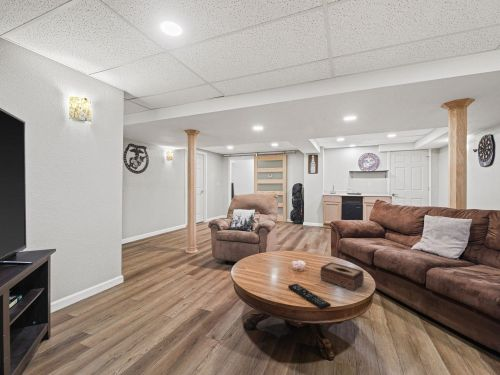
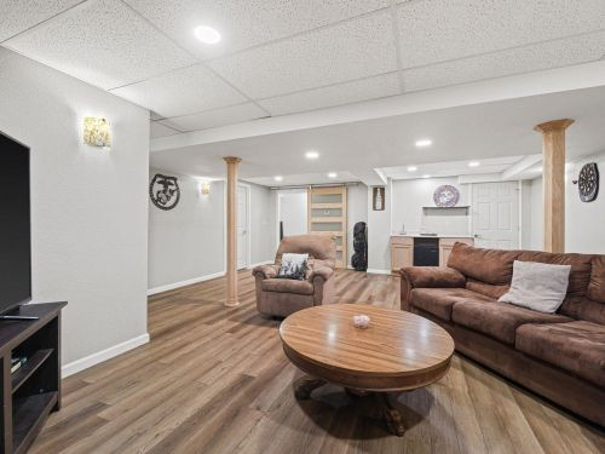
- remote control (307, 294)
- tissue box (341, 275)
